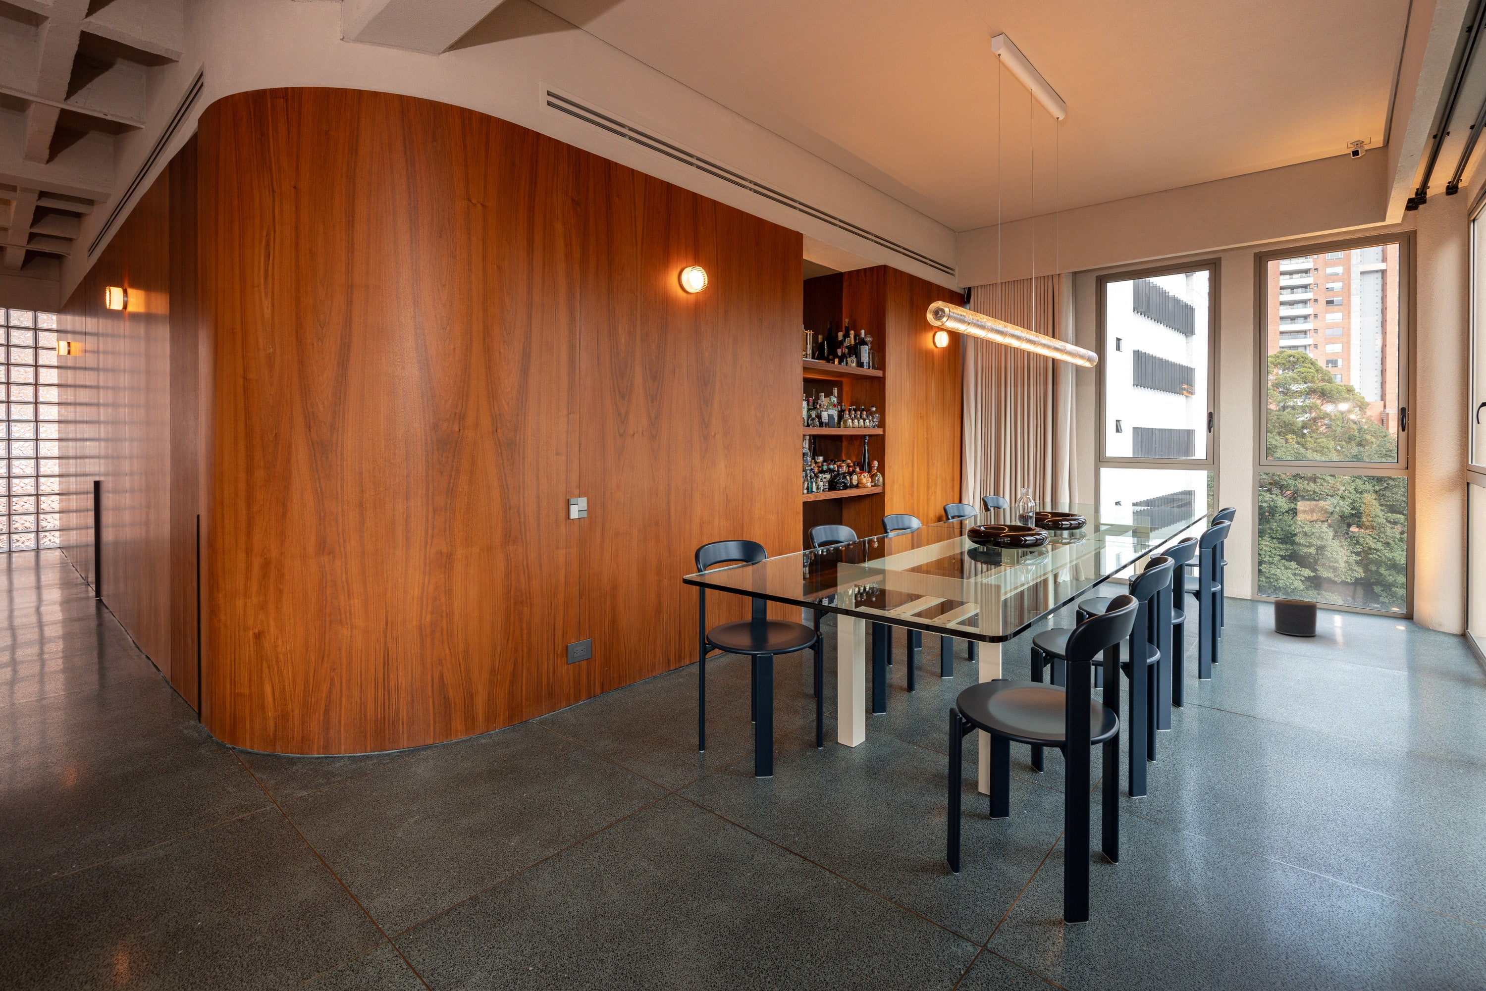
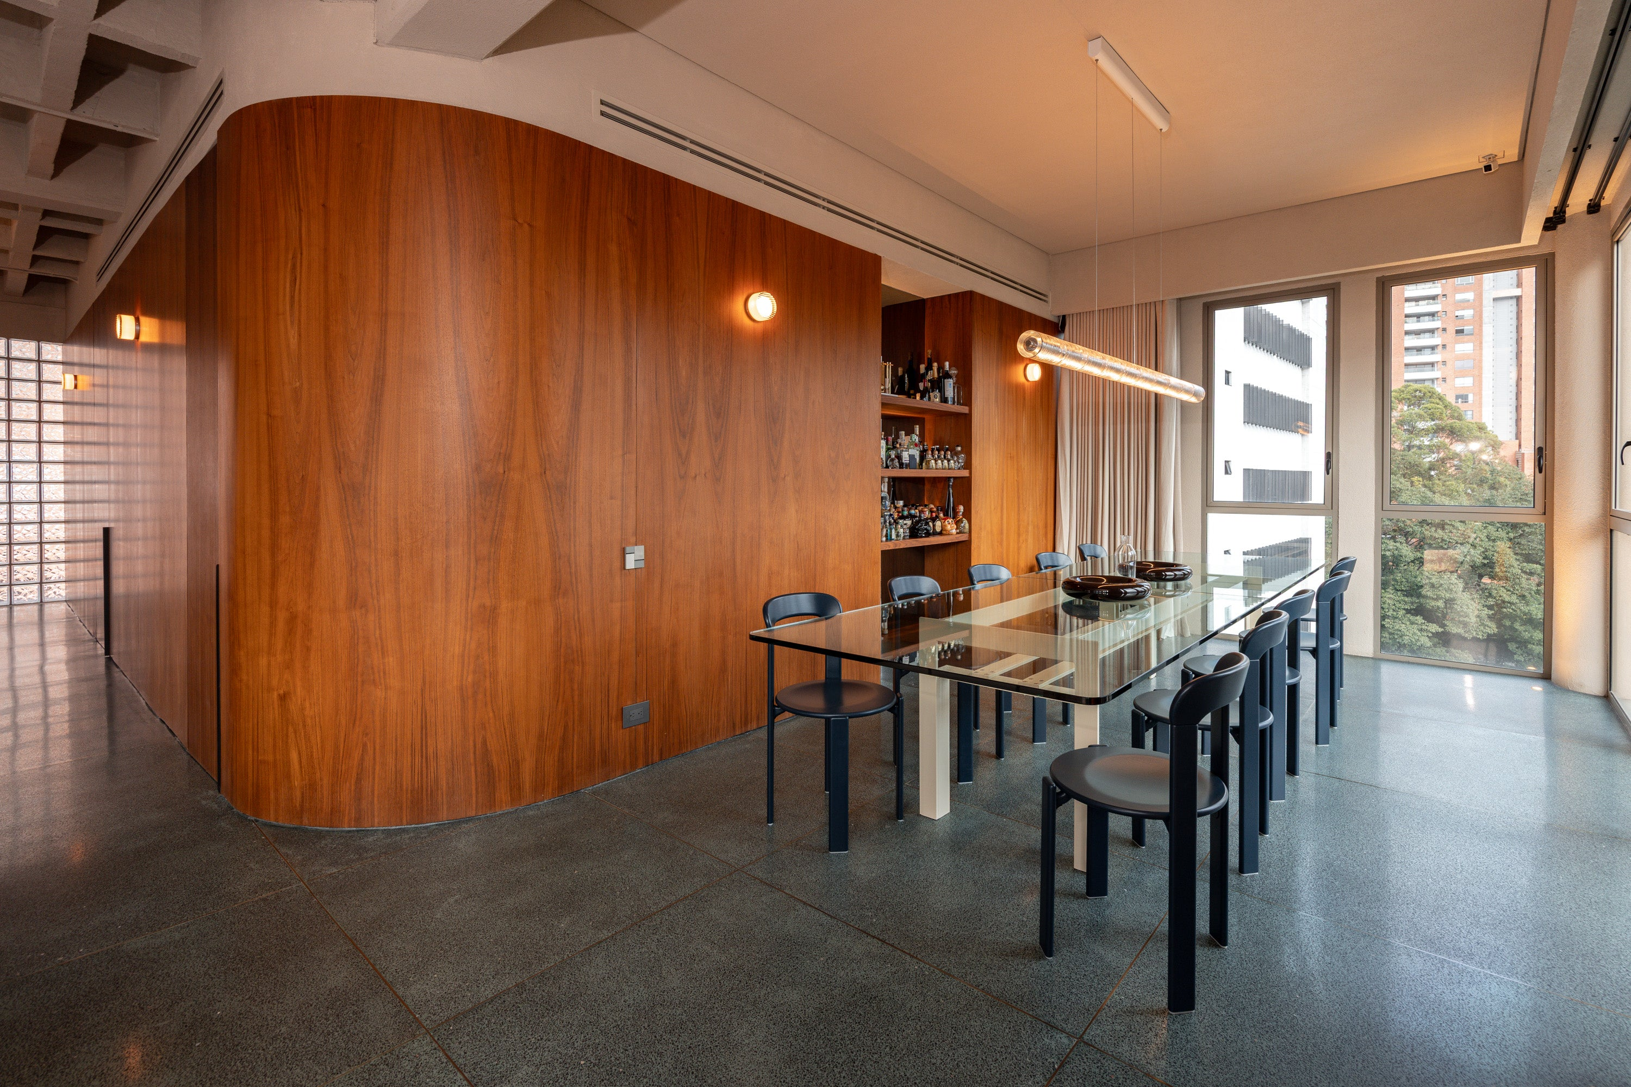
- planter (1295, 617)
